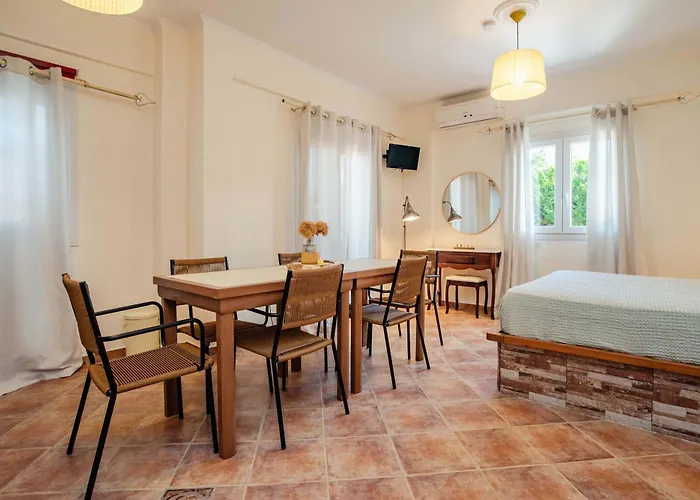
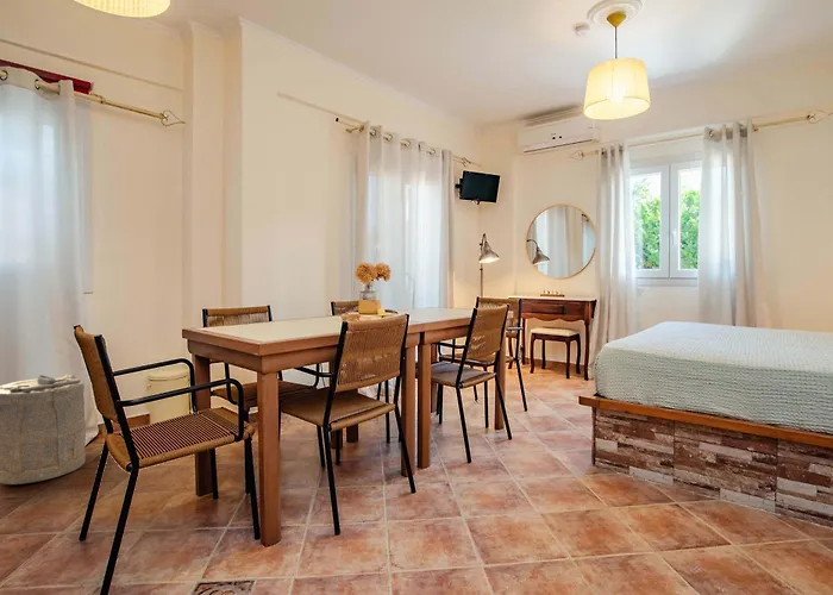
+ laundry hamper (36, 422)
